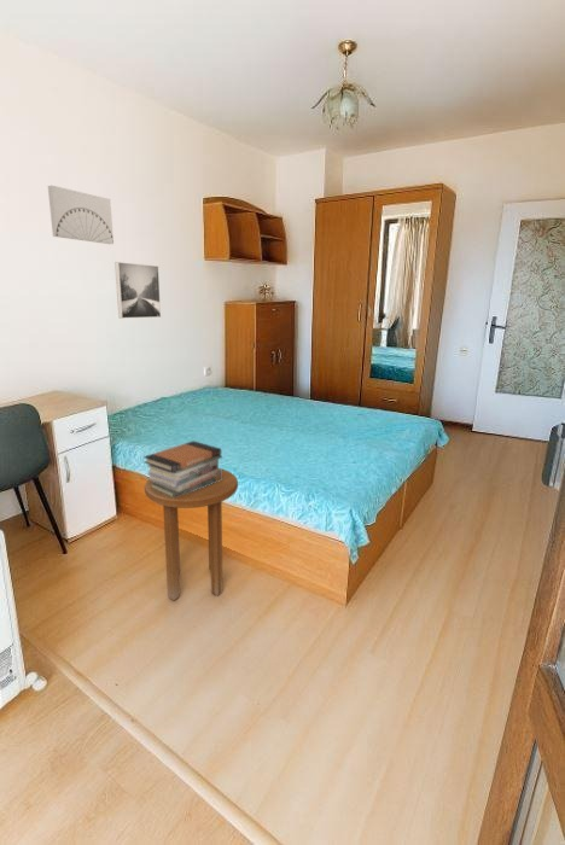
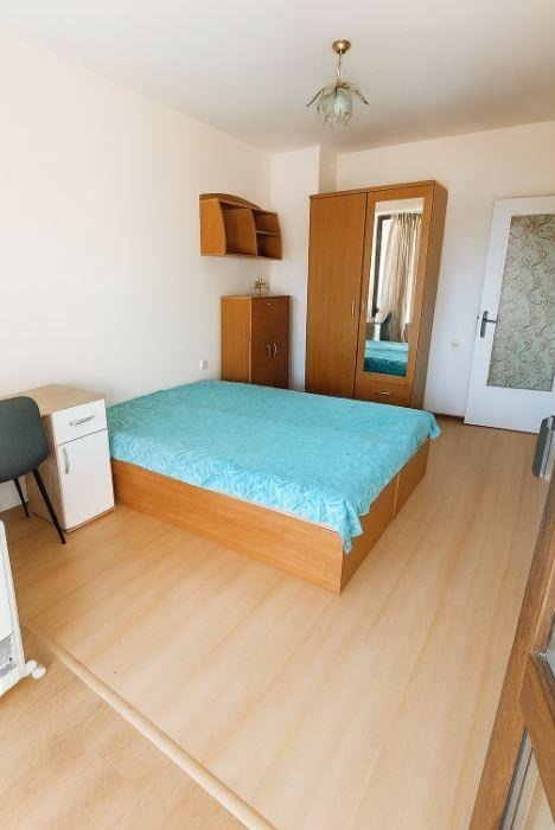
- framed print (139, 291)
- side table (177, 532)
- wall art (82, 216)
- book stack (185, 467)
